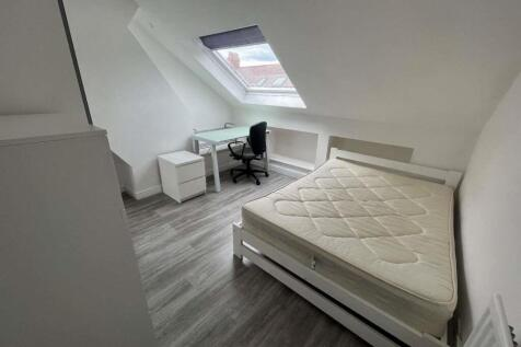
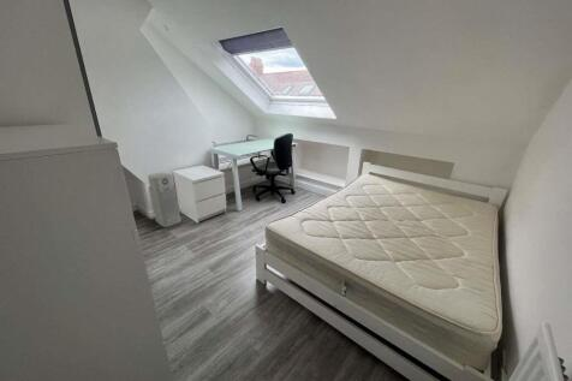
+ air purifier (162, 198)
